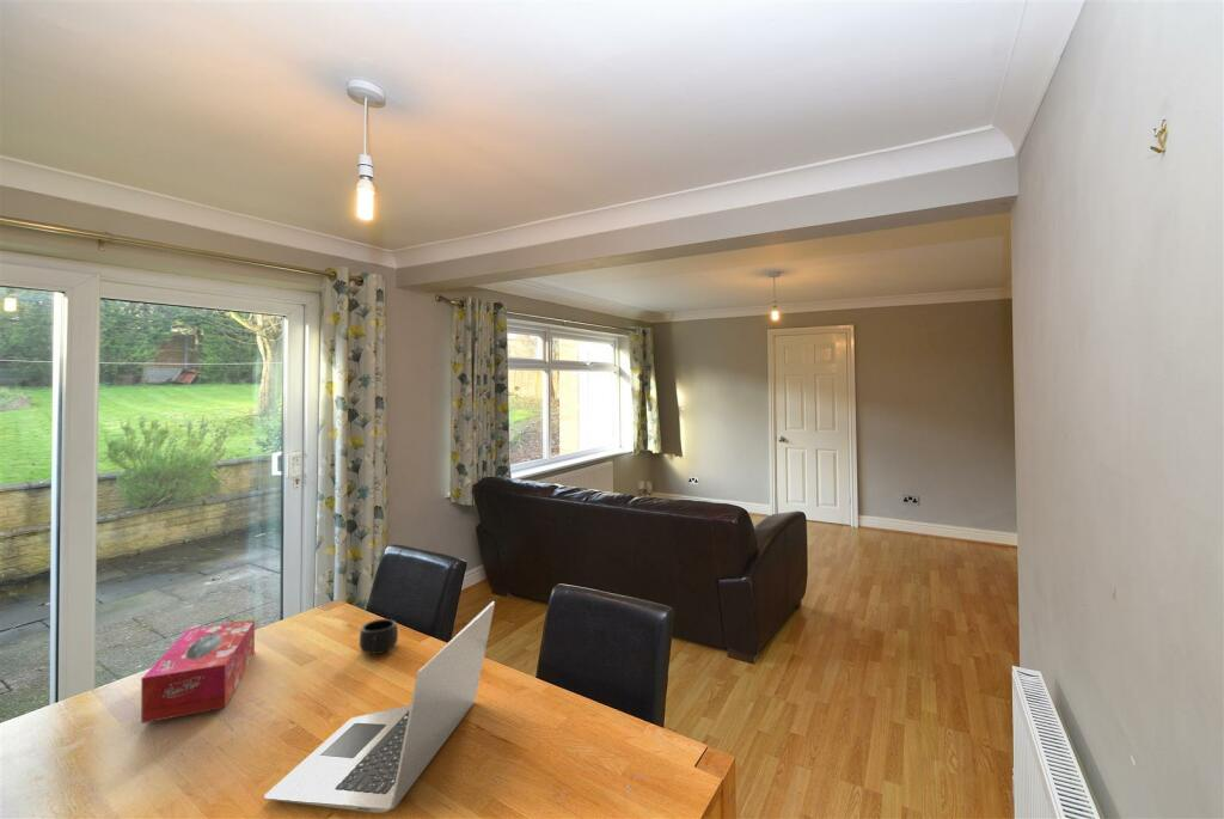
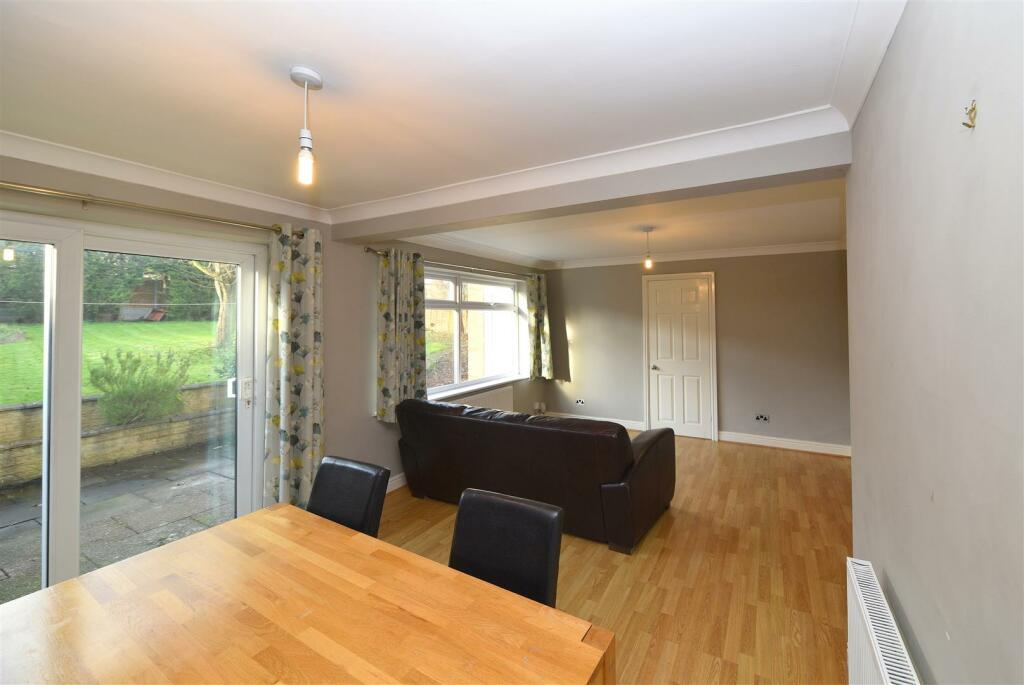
- laptop (414, 687)
- tissue box (204, 665)
- mug (378, 638)
